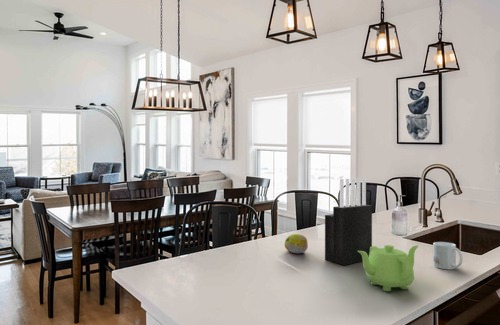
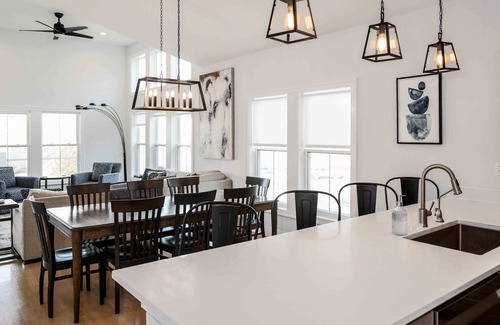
- fruit (295, 243)
- teapot (388, 265)
- mug (448, 256)
- knife block (346, 218)
